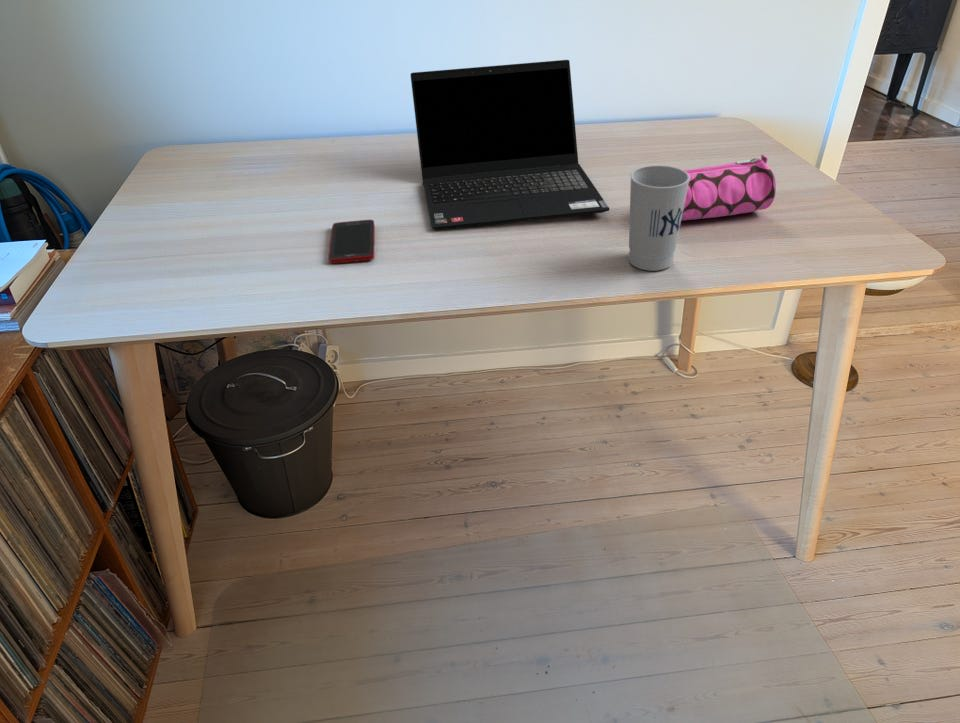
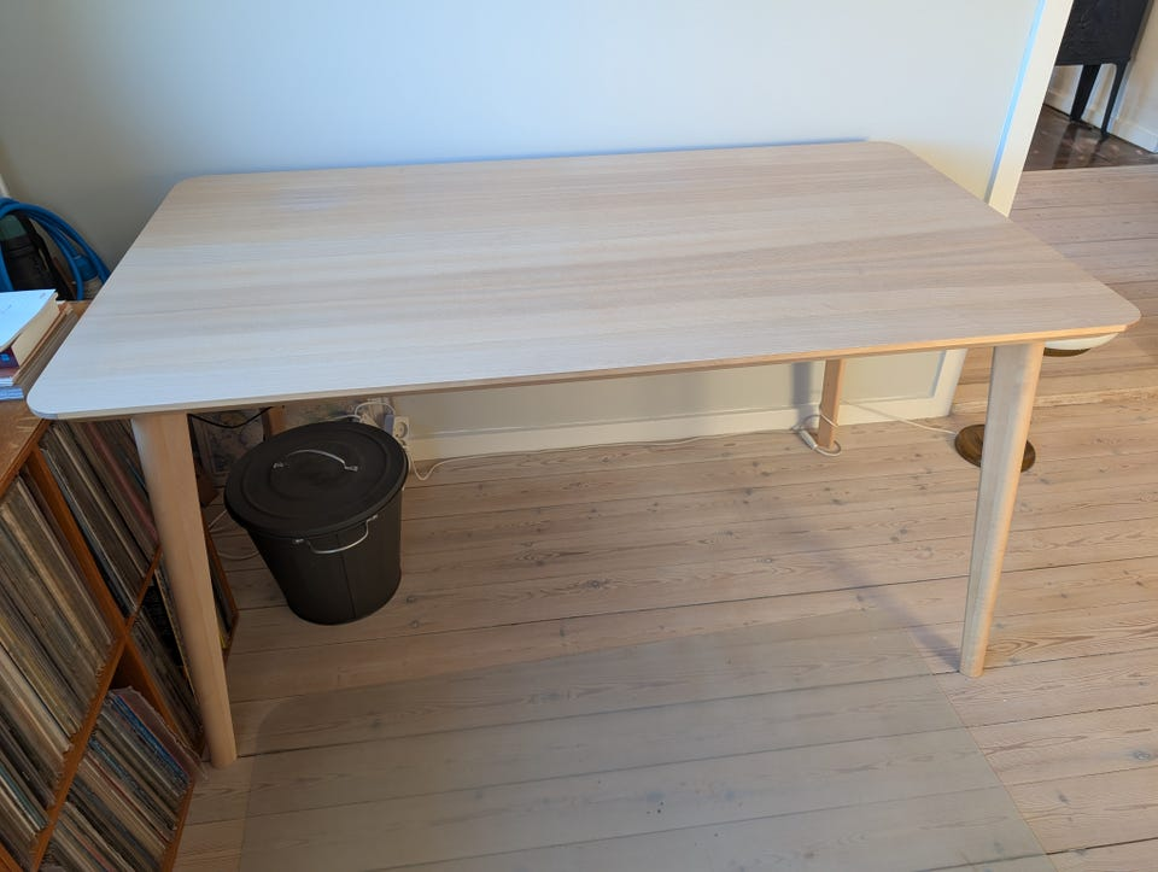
- cup (655, 219)
- pencil case (713, 189)
- cell phone (352, 240)
- laptop computer (505, 141)
